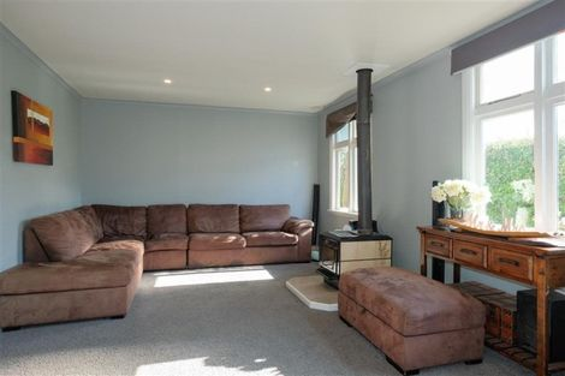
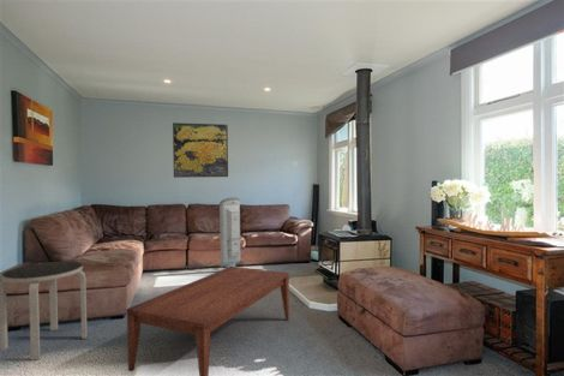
+ air purifier (230, 234)
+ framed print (200, 150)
+ coffee table (221, 314)
+ side table (49, 305)
